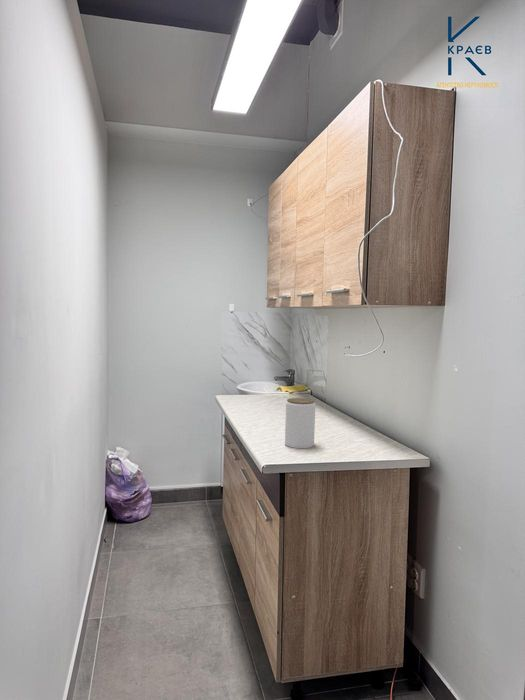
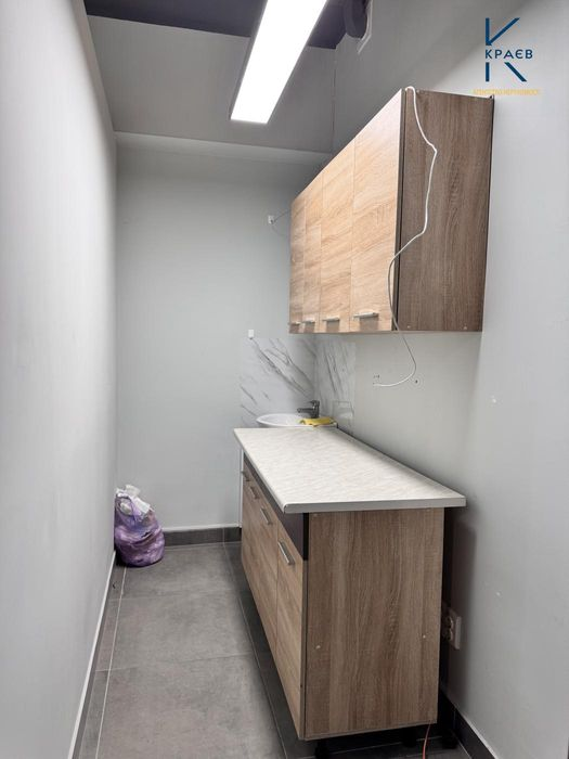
- jar (300, 422)
